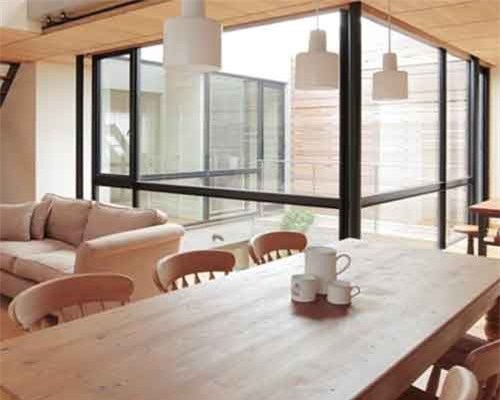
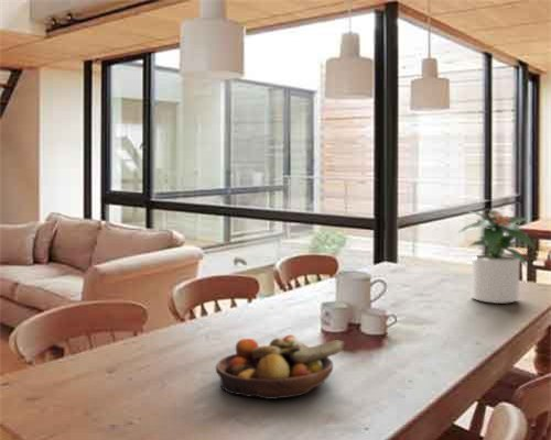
+ potted plant (497, 255)
+ fruit bowl (276, 358)
